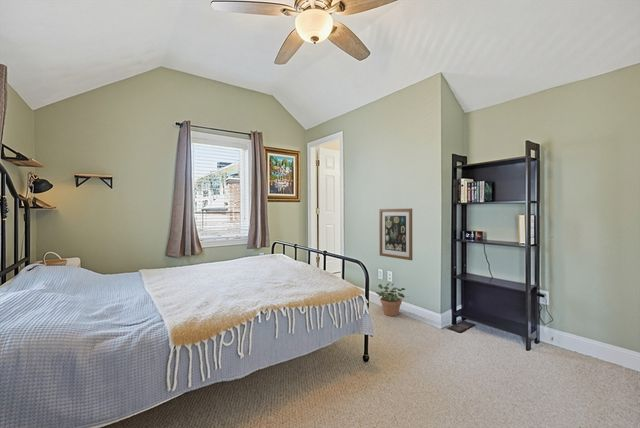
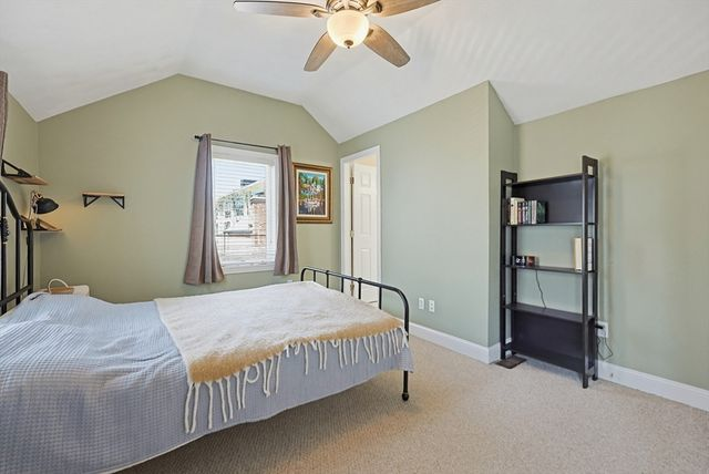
- wall art (395, 233)
- potted plant (393, 299)
